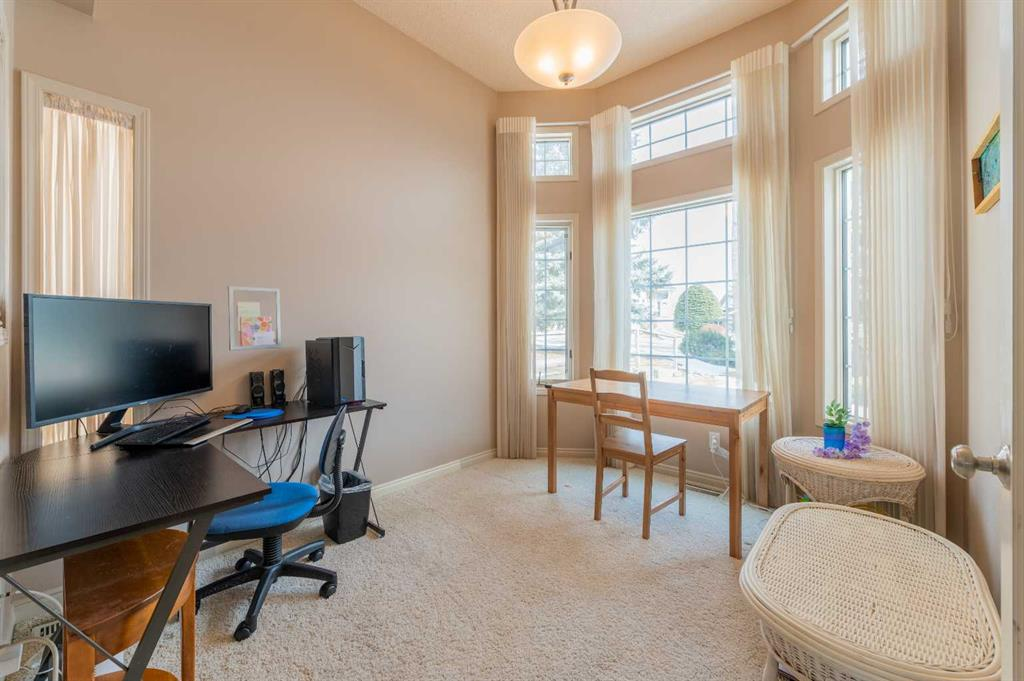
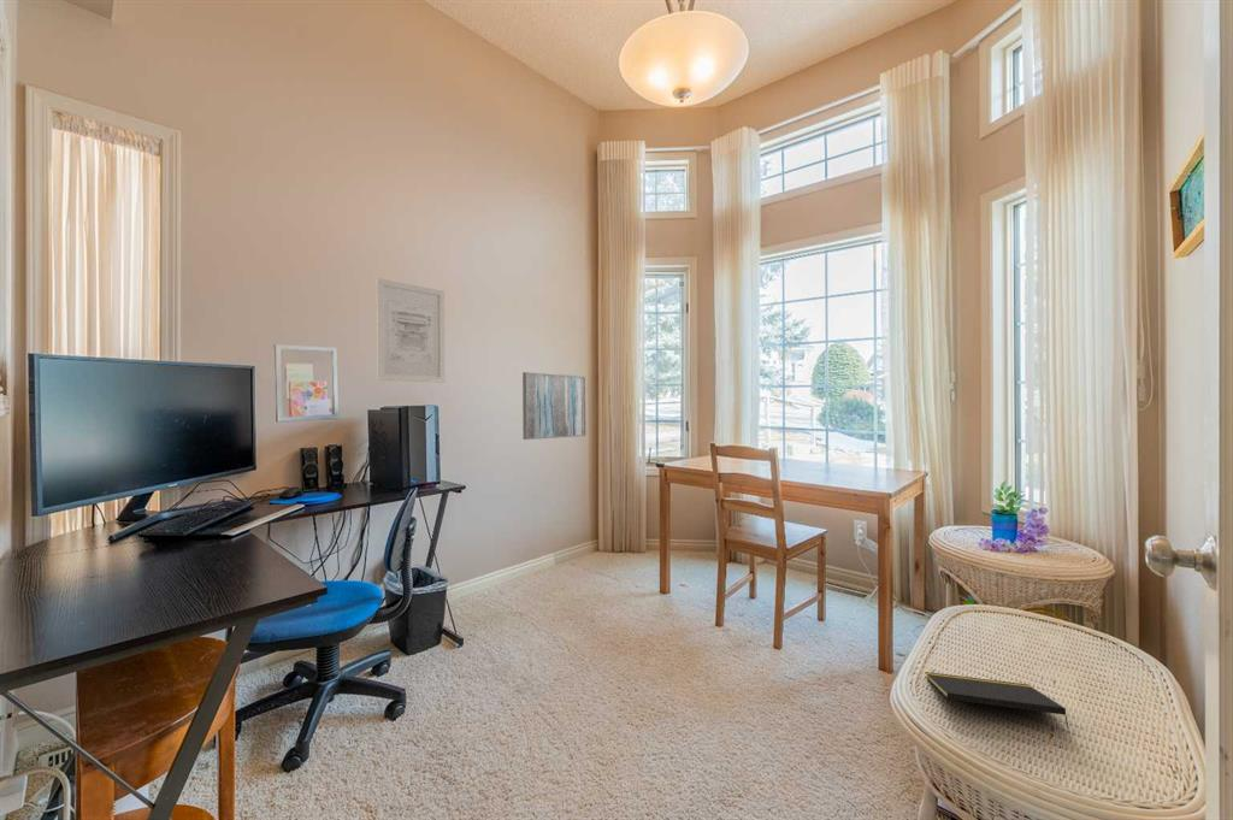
+ wall art (412, 332)
+ wall art (555, 406)
+ notepad (989, 691)
